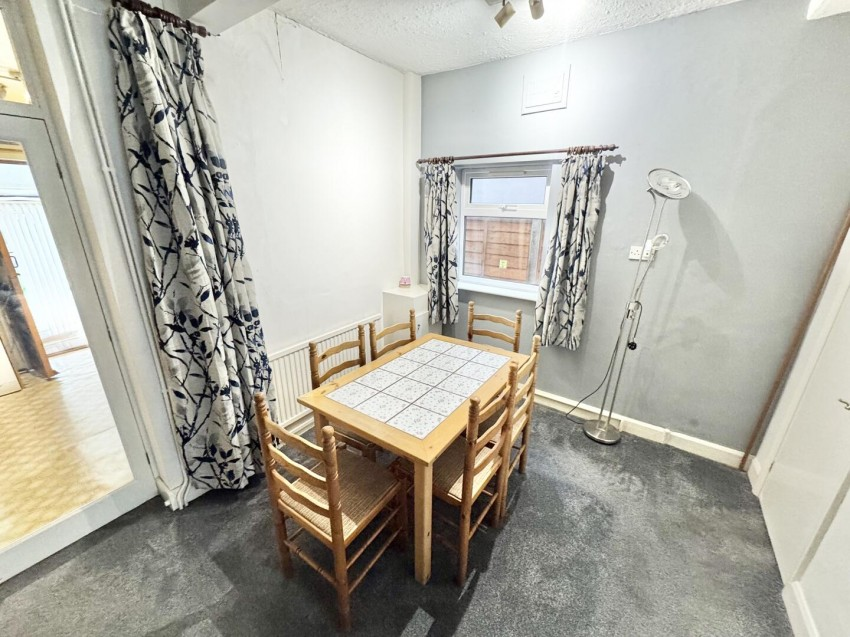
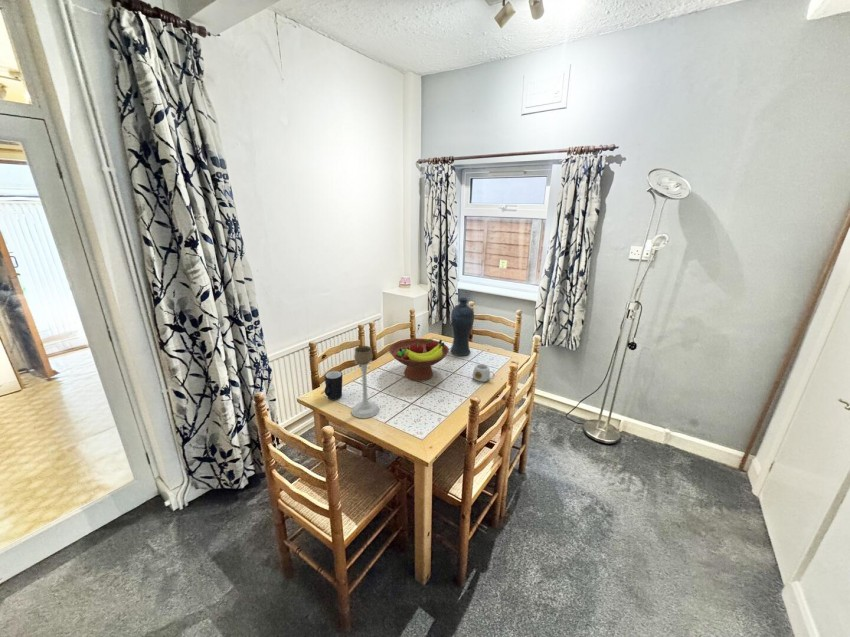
+ candle holder (364, 380)
+ mug (483, 373)
+ vase (461, 326)
+ mug (332, 387)
+ fruit bowl (418, 357)
